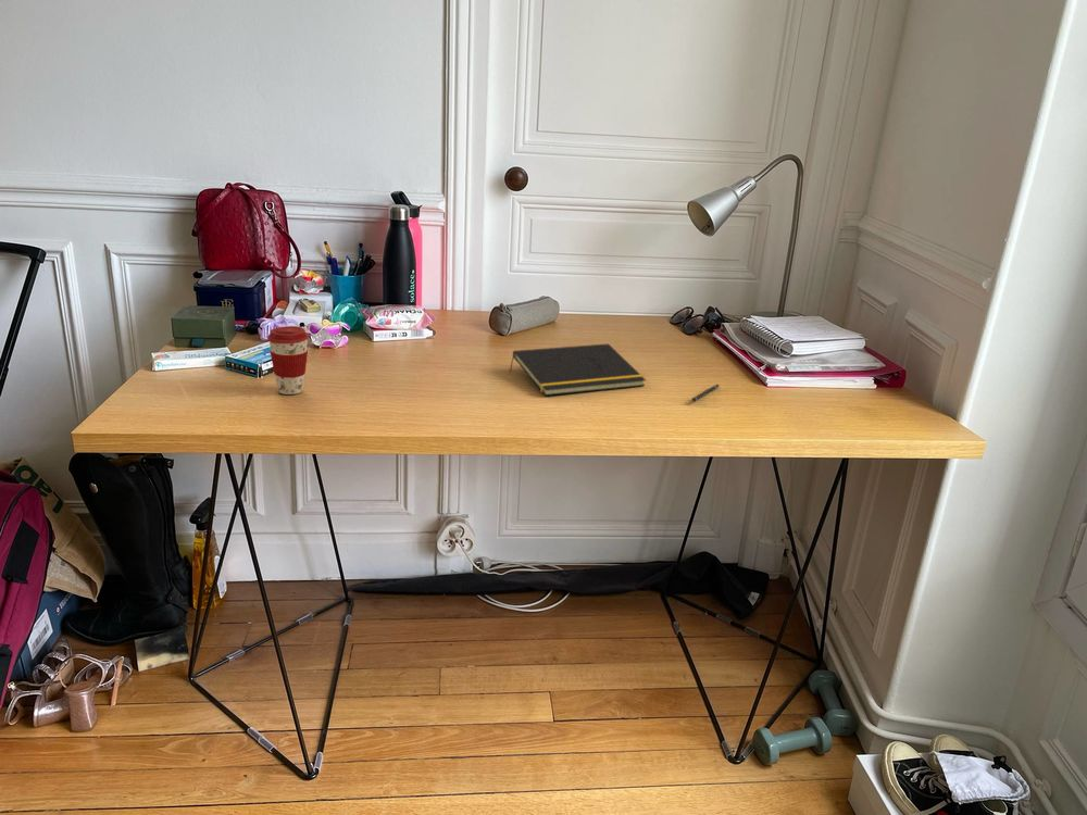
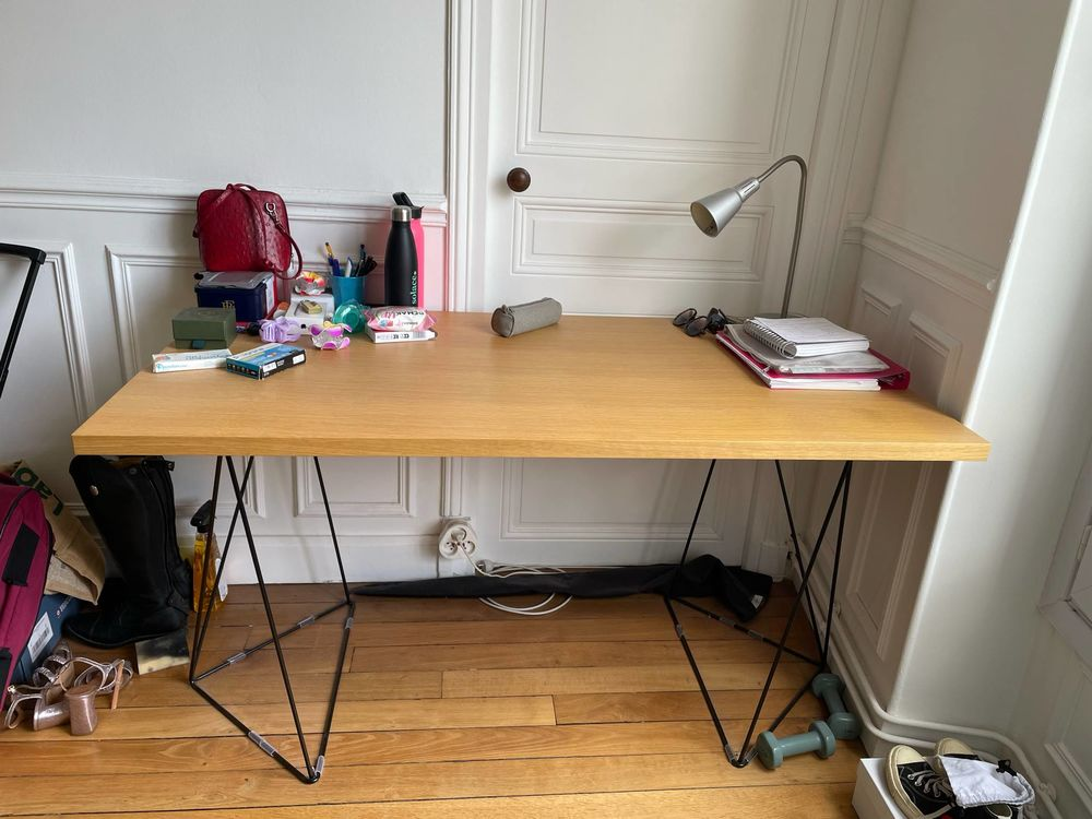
- coffee cup (289, 360)
- notepad (578, 367)
- pen (707, 391)
